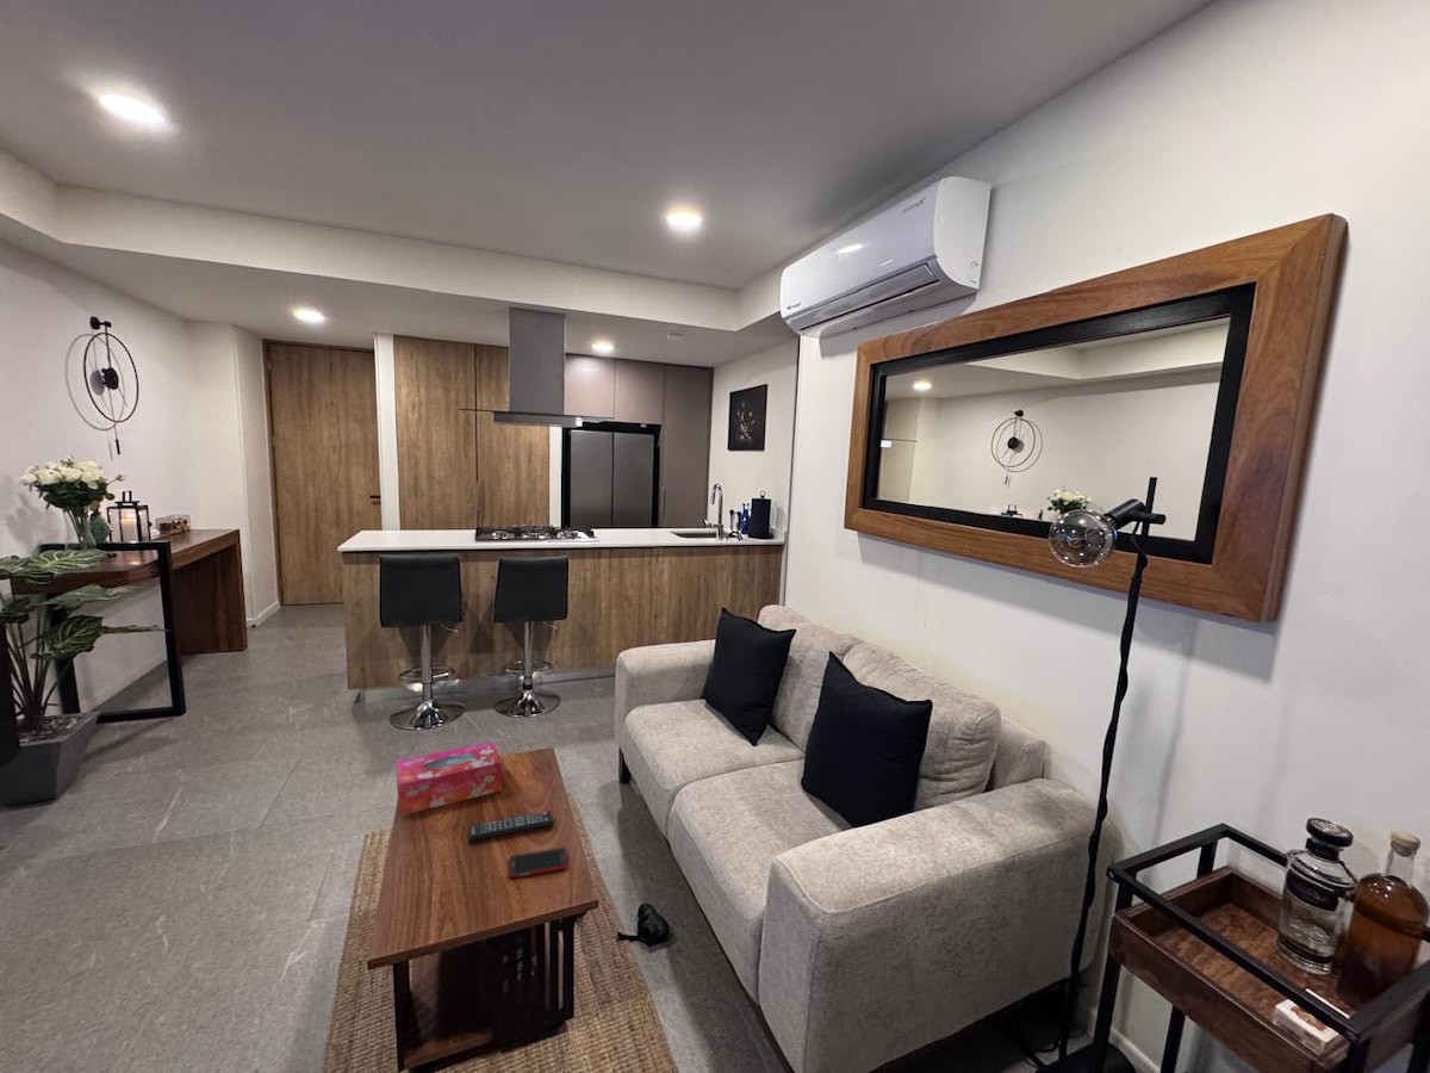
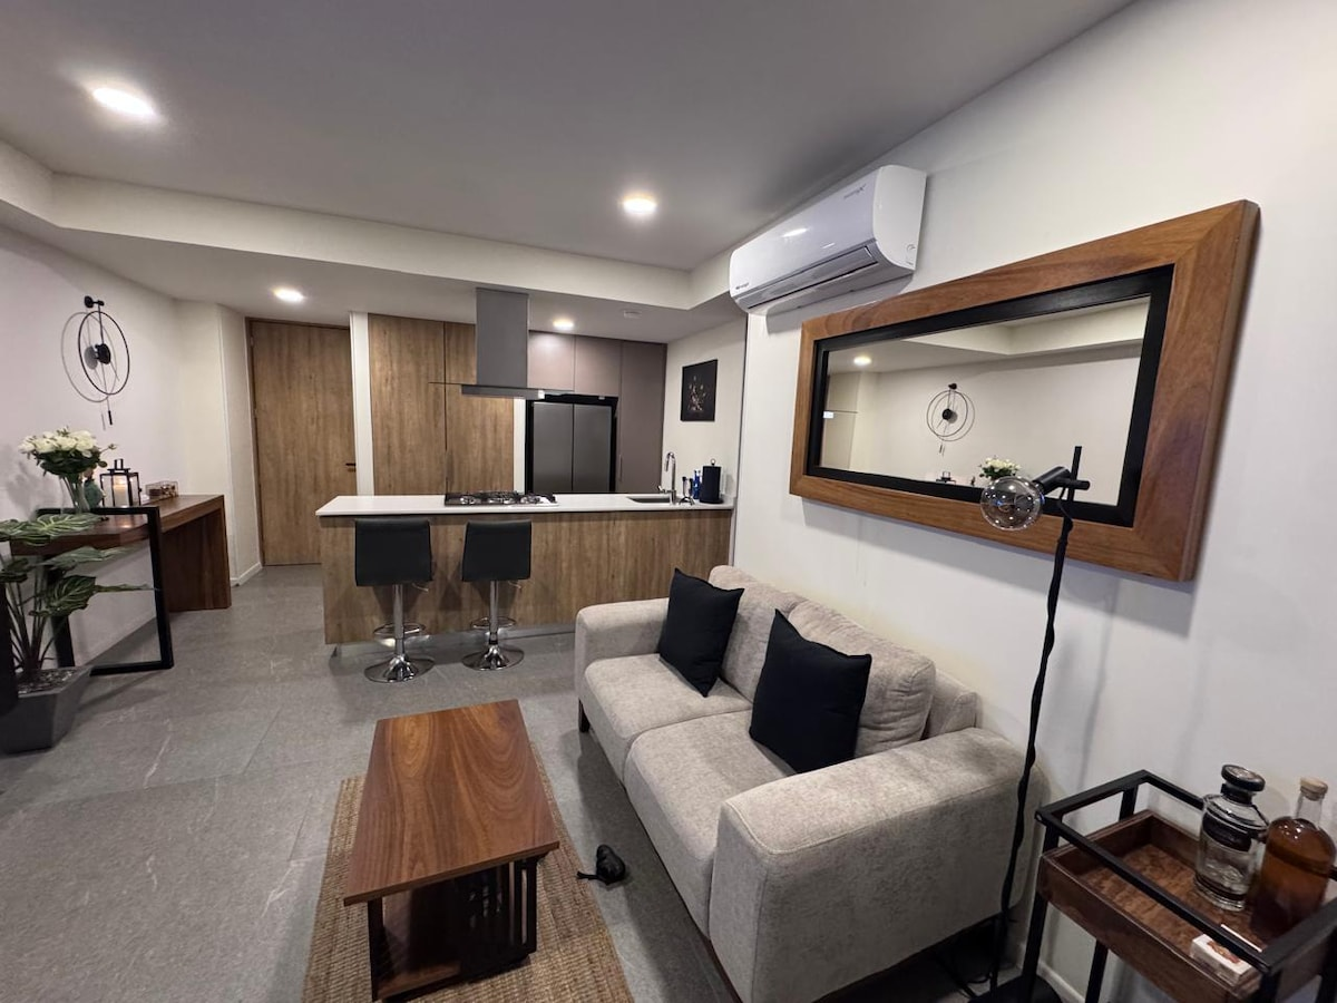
- remote control (511, 825)
- tissue box (449, 775)
- cell phone (537, 862)
